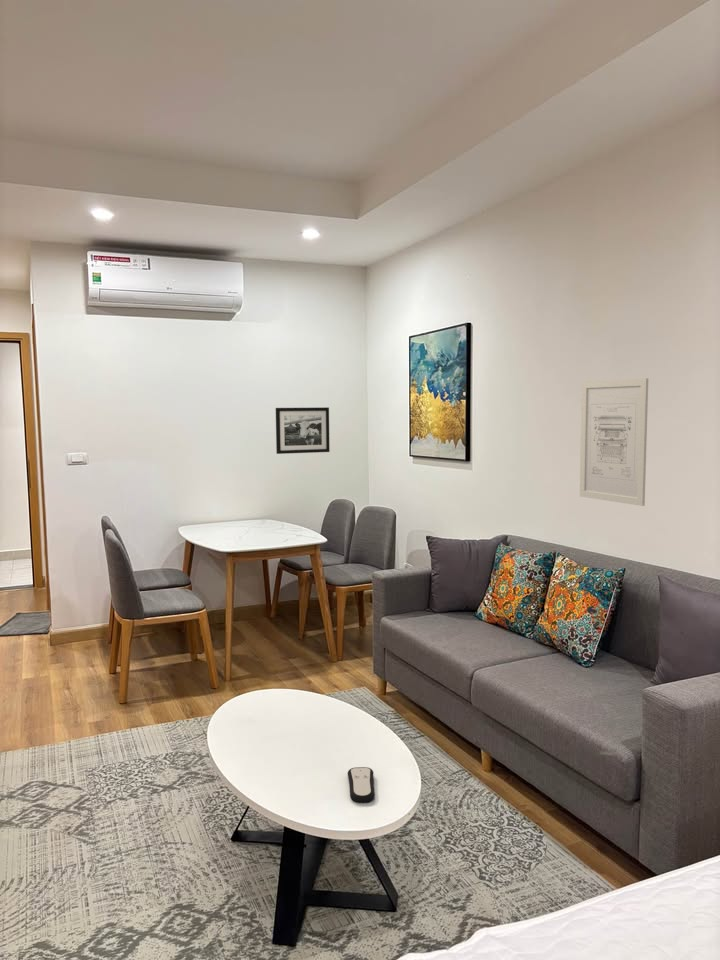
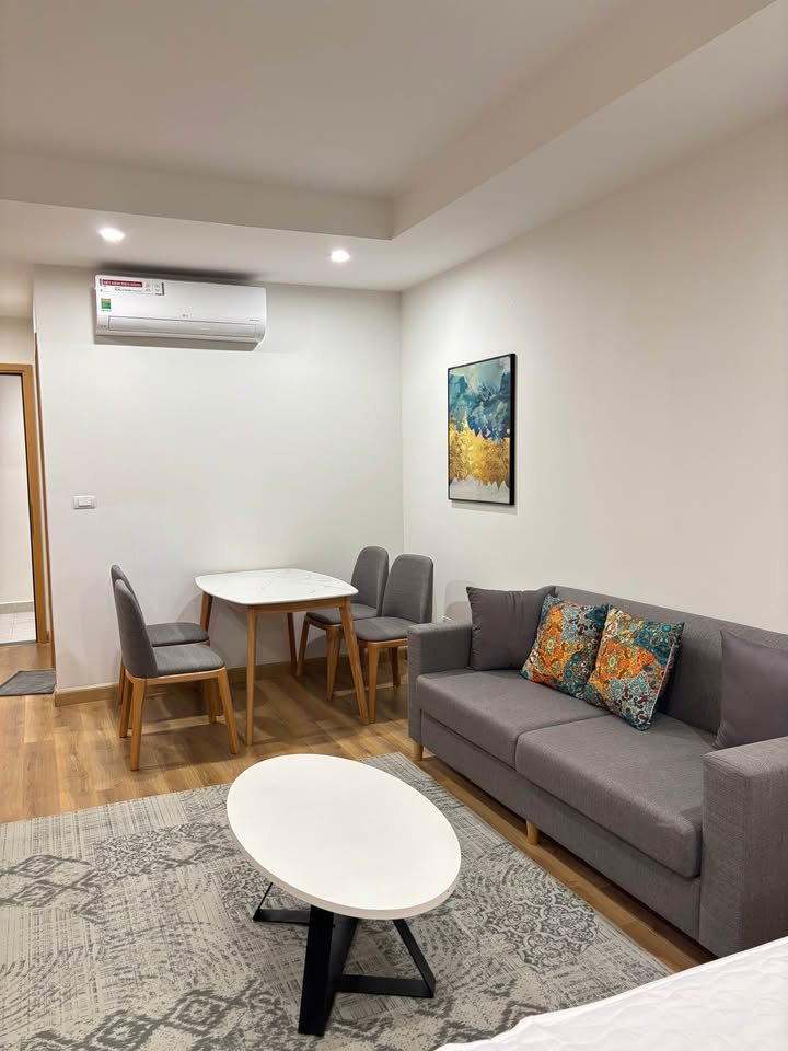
- wall art (611, 441)
- remote control (361, 783)
- picture frame (303, 430)
